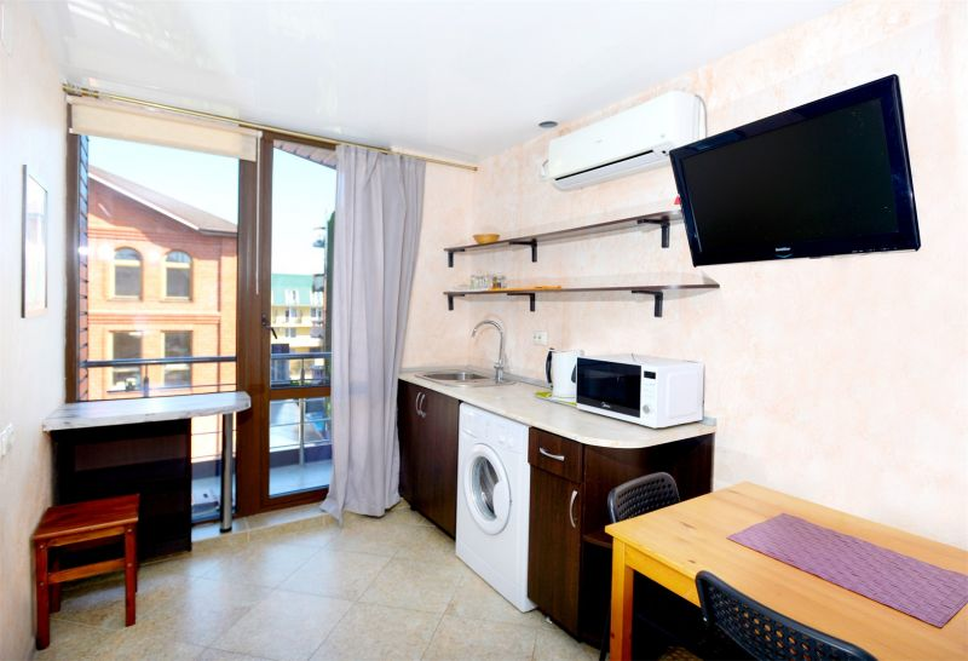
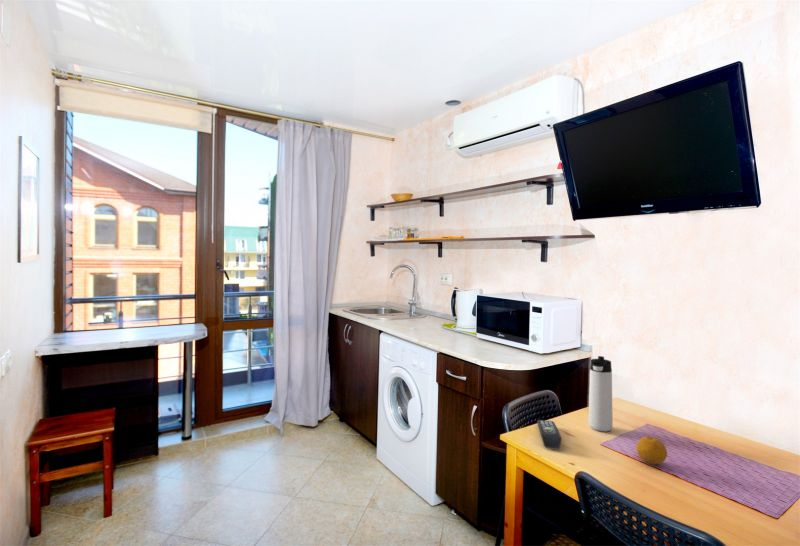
+ fruit (651, 450)
+ thermos bottle (599, 393)
+ remote control (548, 431)
